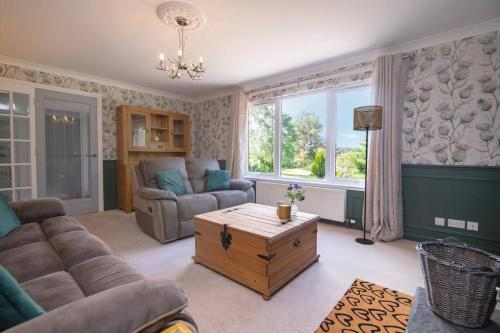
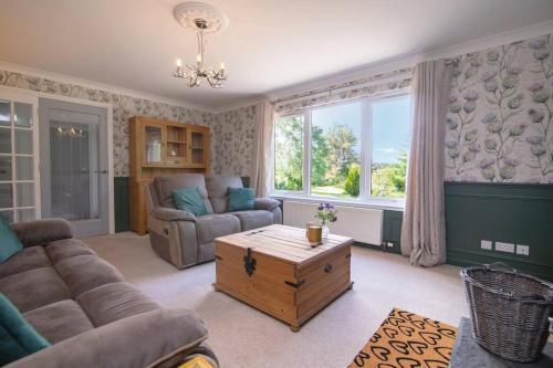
- floor lamp (366, 175)
